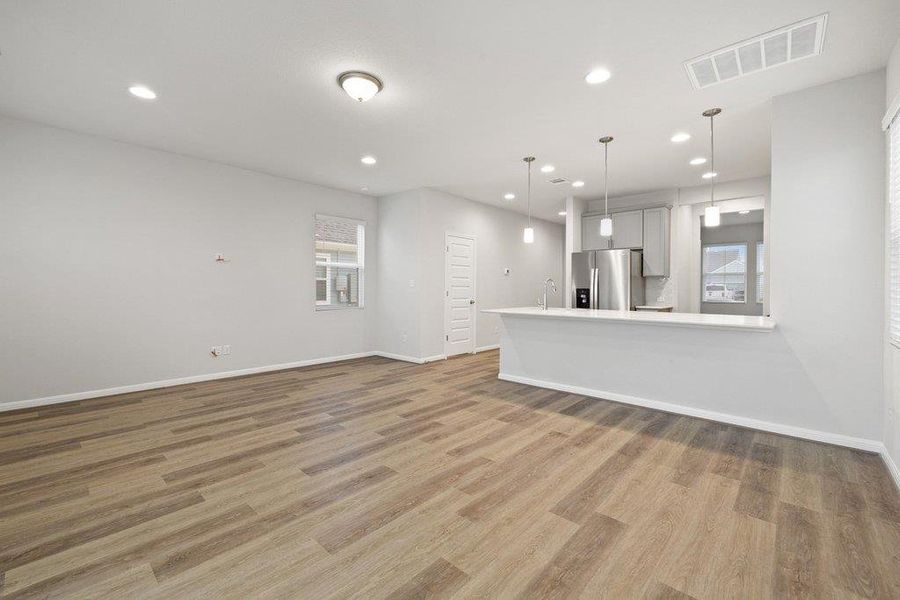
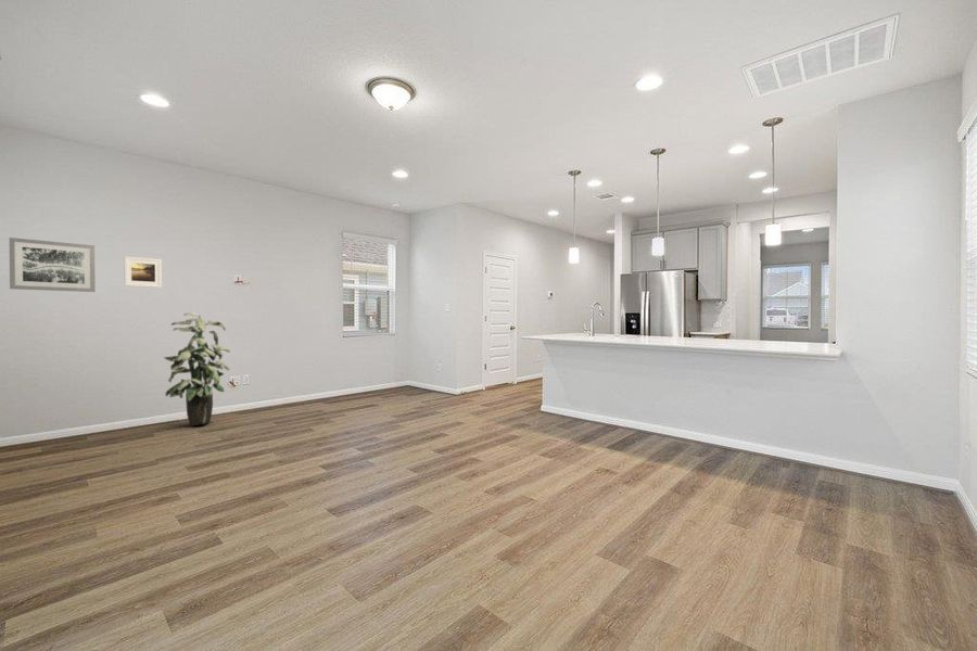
+ indoor plant (196, 368)
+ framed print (143, 272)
+ wall art (54, 266)
